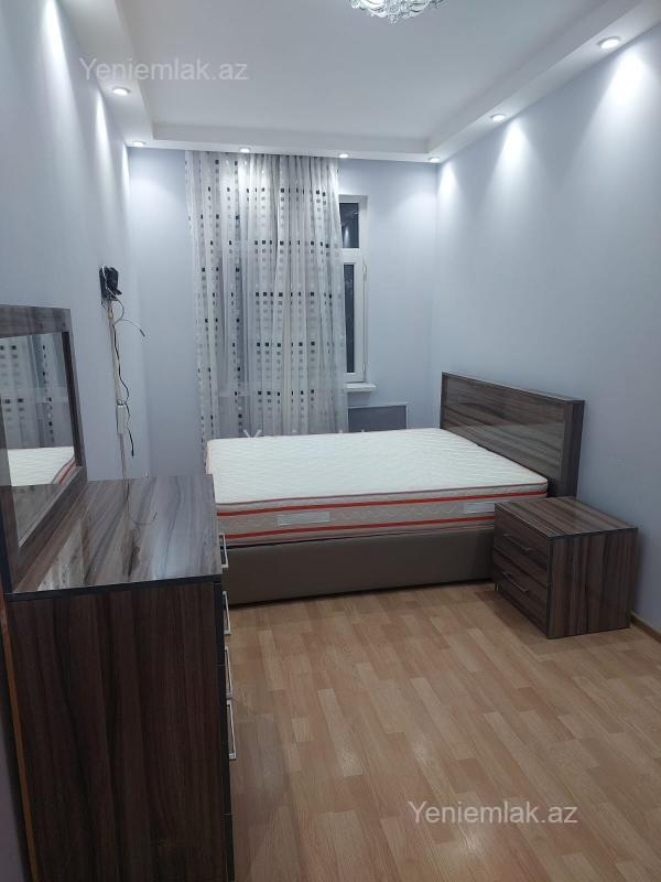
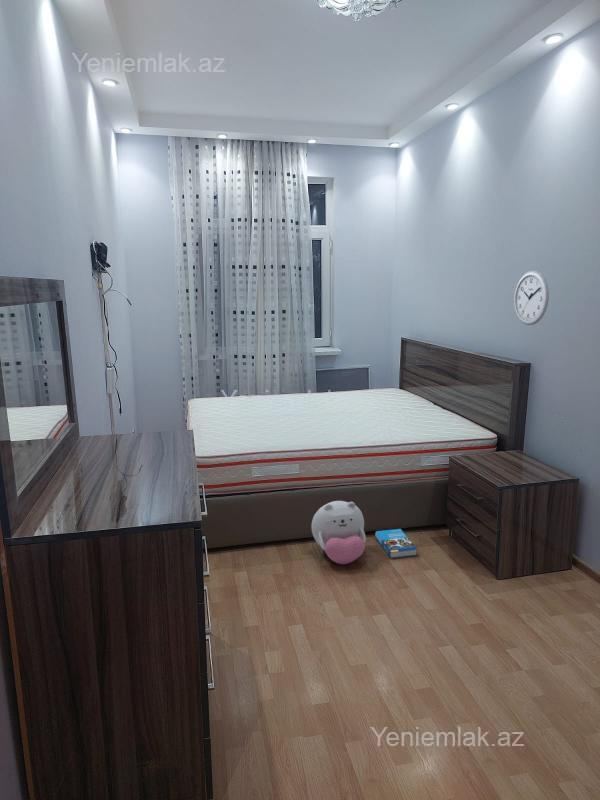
+ book (395, 543)
+ wall clock (529, 298)
+ plush toy (339, 529)
